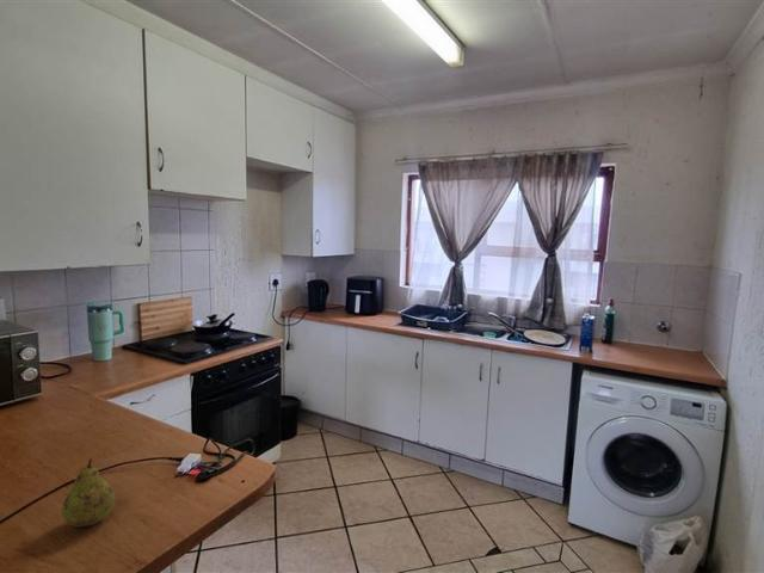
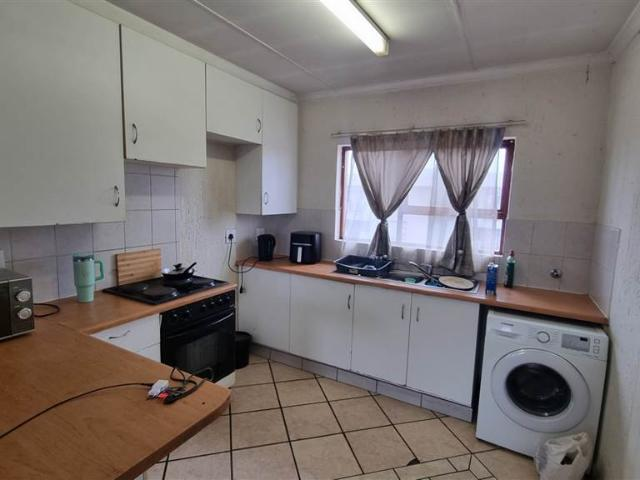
- fruit (88, 493)
